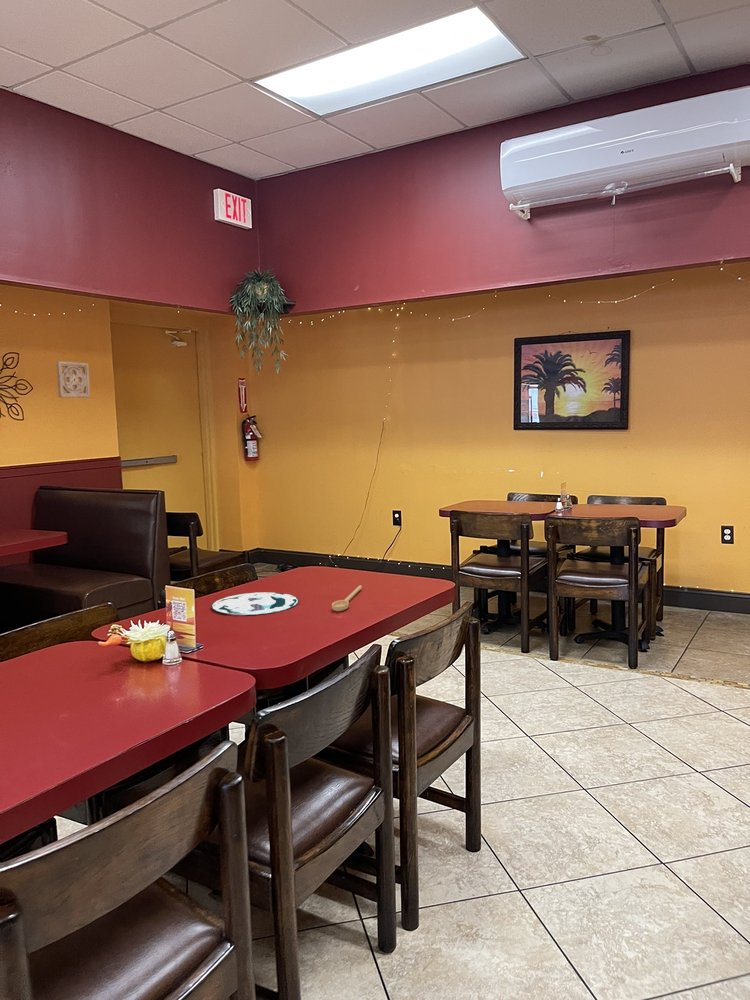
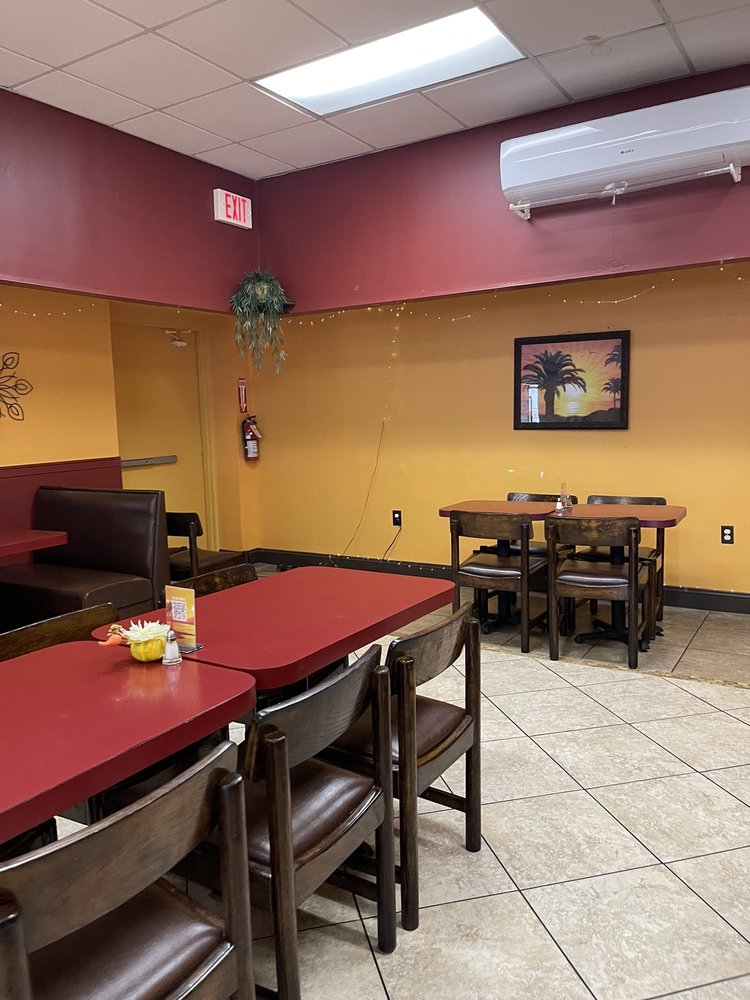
- spoon (349, 597)
- wall ornament (73, 379)
- plate (255, 599)
